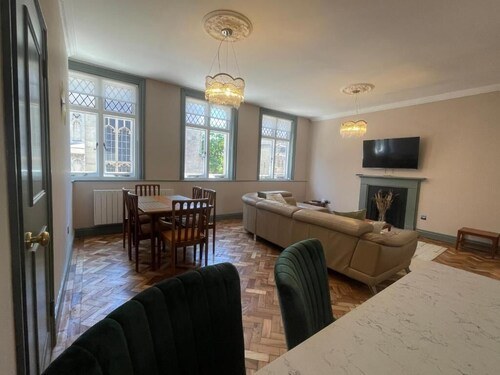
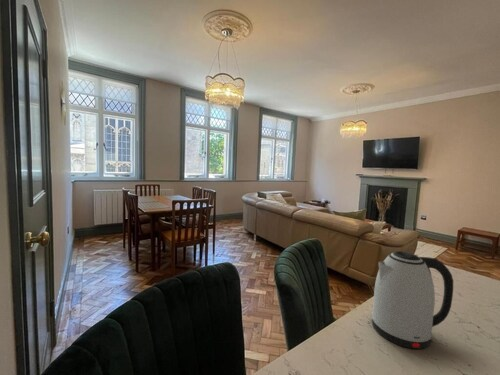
+ kettle (413, 292)
